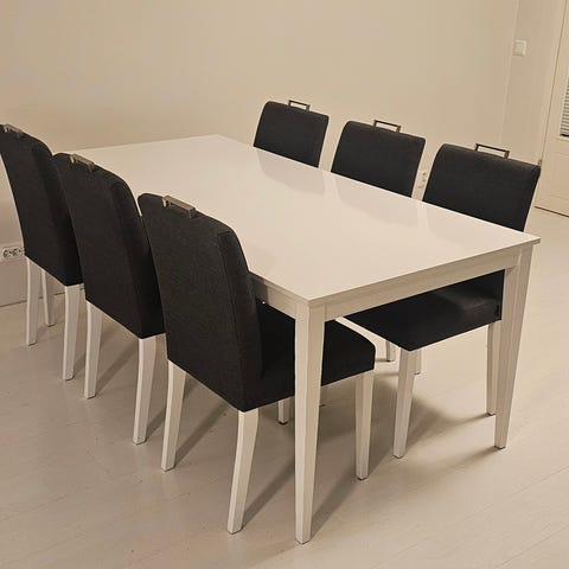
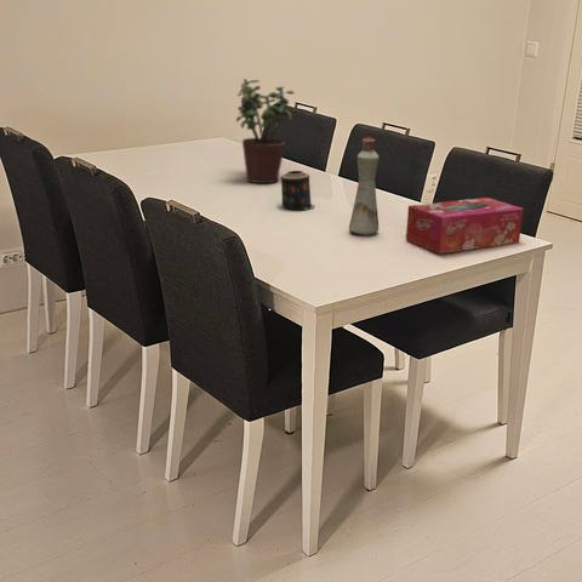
+ tissue box (463, 223)
+ potted plant (266, 131)
+ bottle (365, 184)
+ candle (297, 188)
